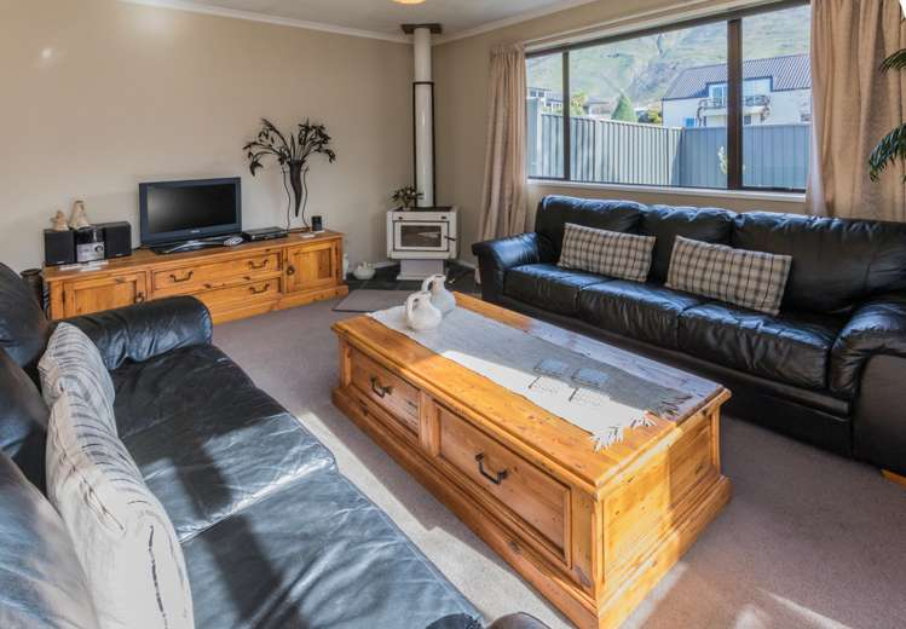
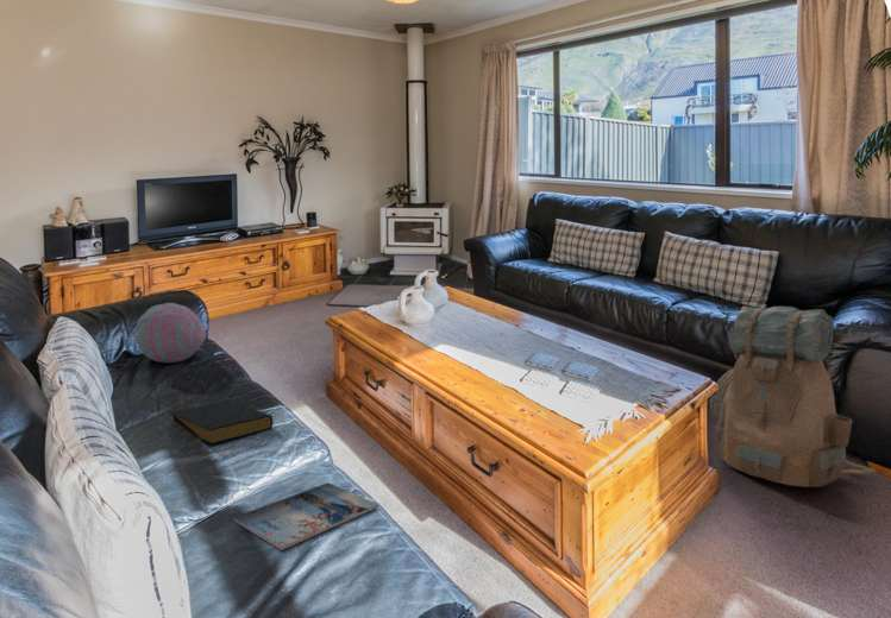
+ backpack (784, 387)
+ hardback book (220, 420)
+ cushion (171, 333)
+ magazine (307, 512)
